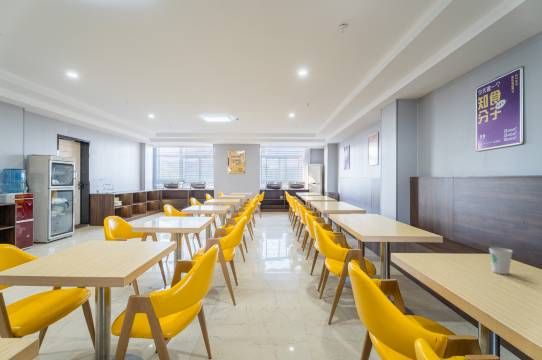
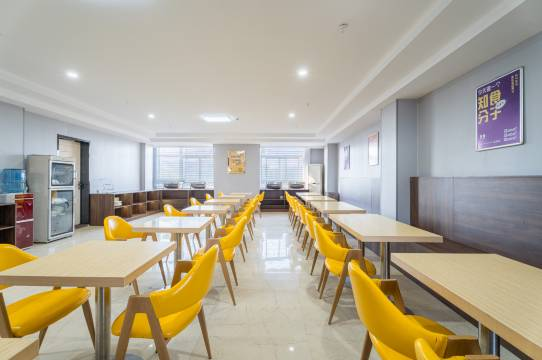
- paper cup (500, 260)
